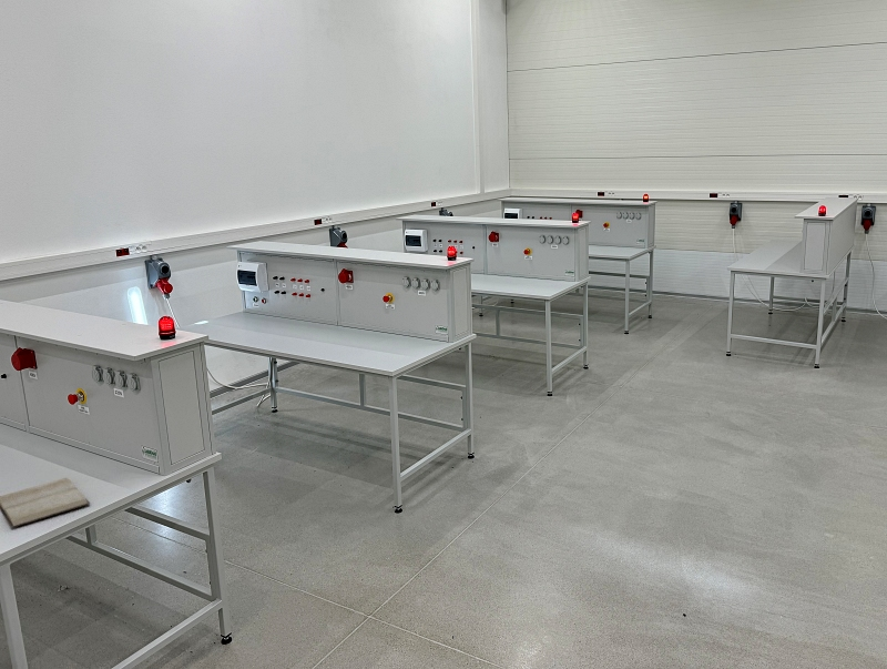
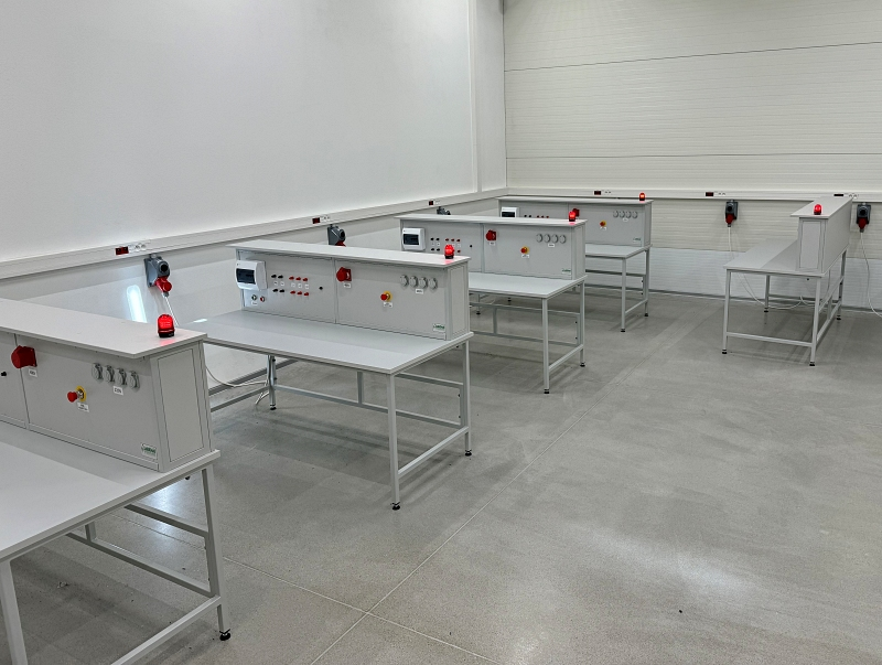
- book (40, 498)
